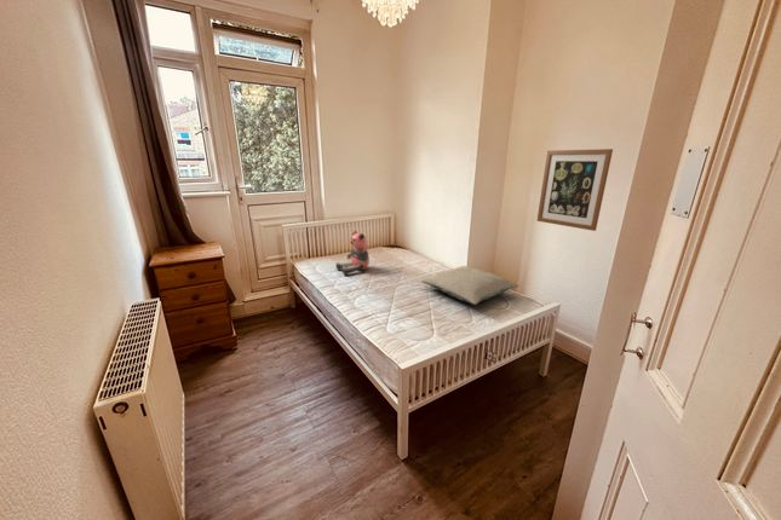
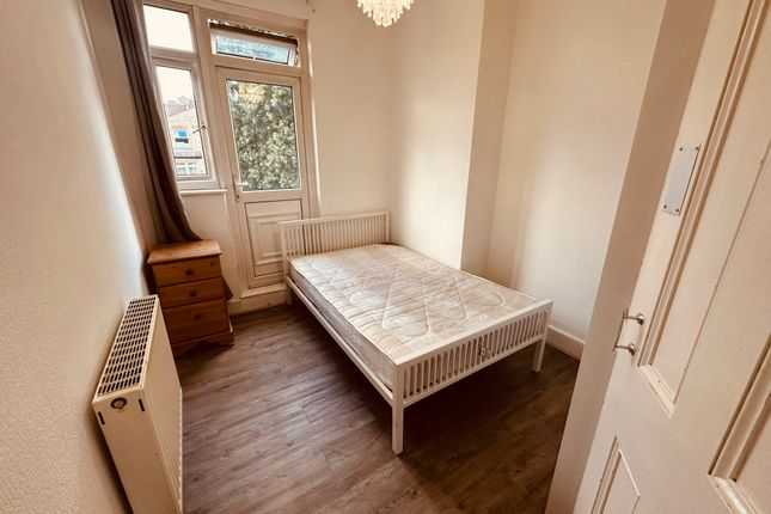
- wall art (570, 189)
- pillow (469, 283)
- bear (354, 250)
